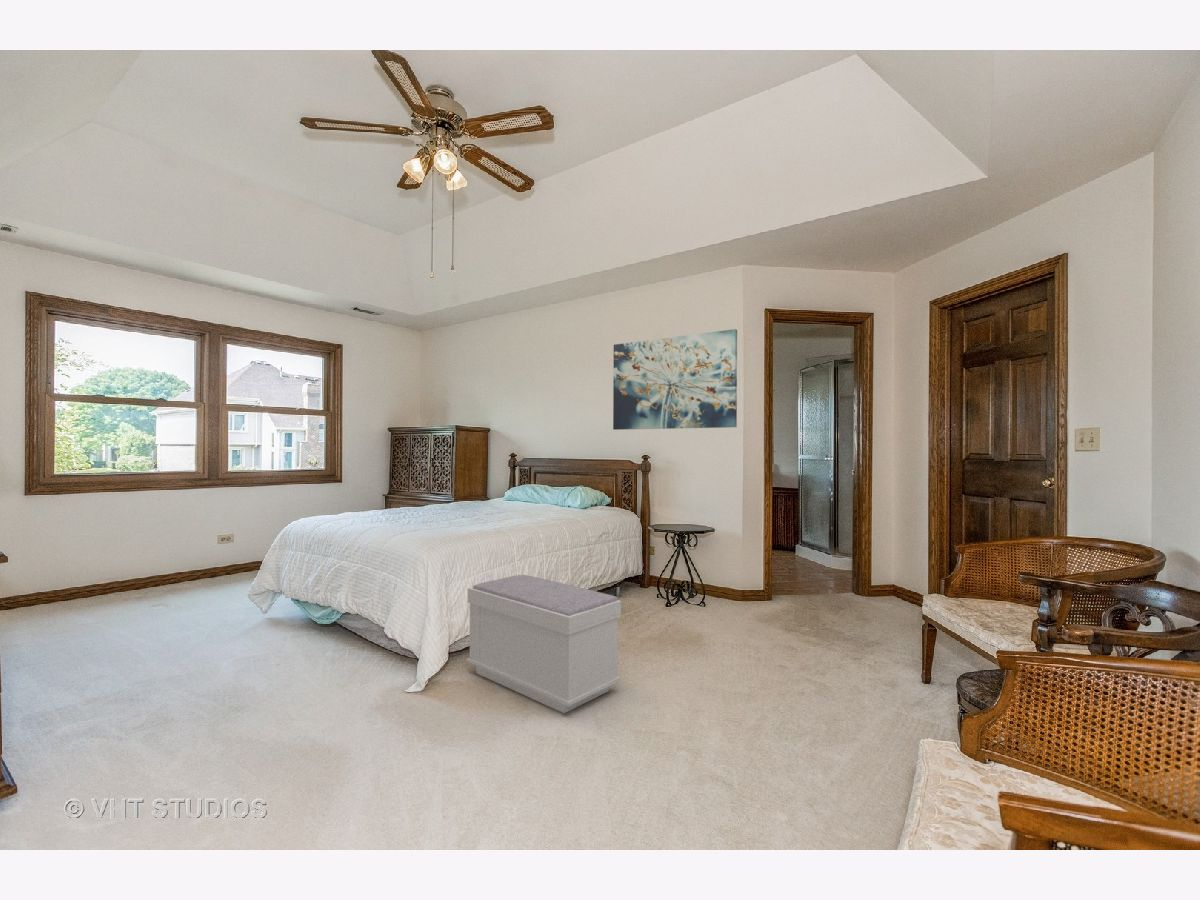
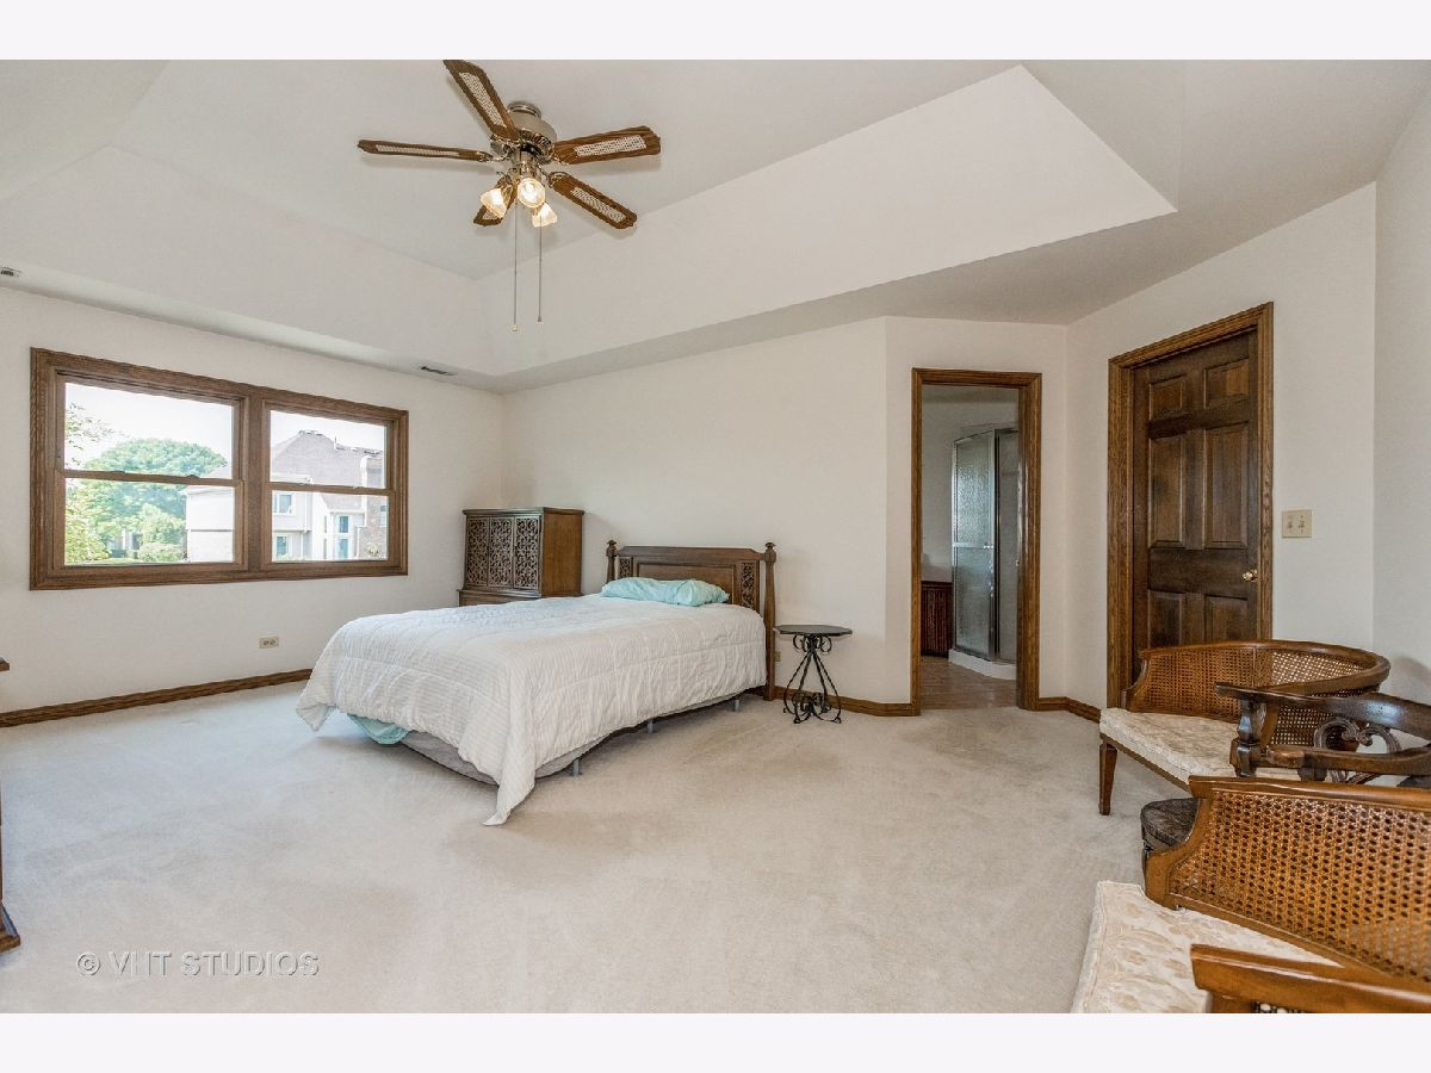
- wall art (670, 383)
- bench (541, 634)
